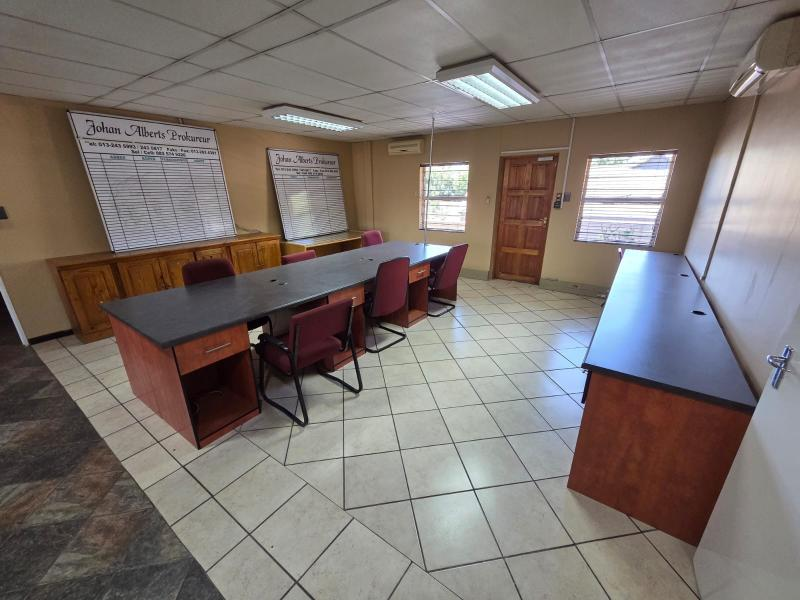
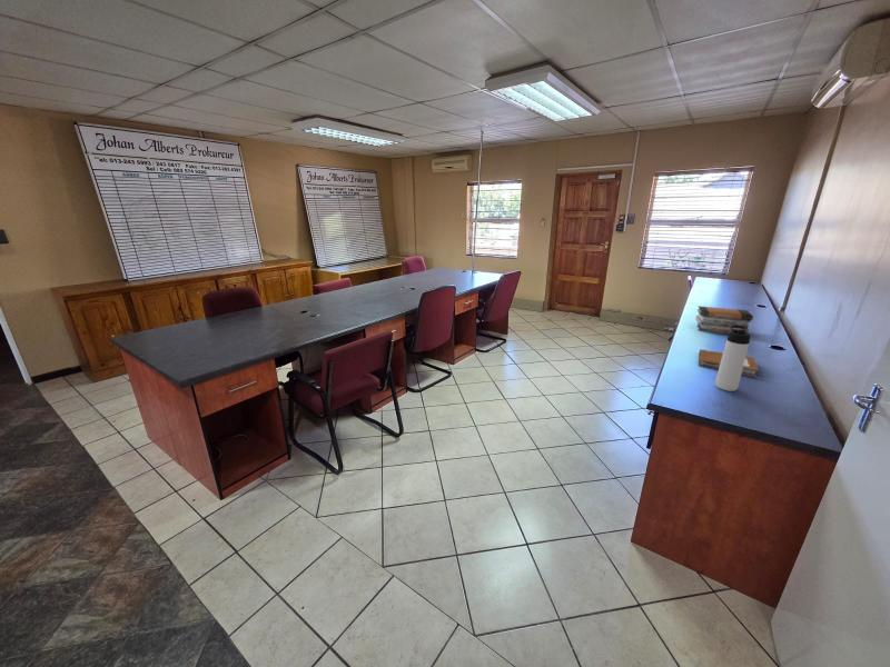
+ notebook (721, 358)
+ book stack (721, 320)
+ thermos bottle (732, 358)
